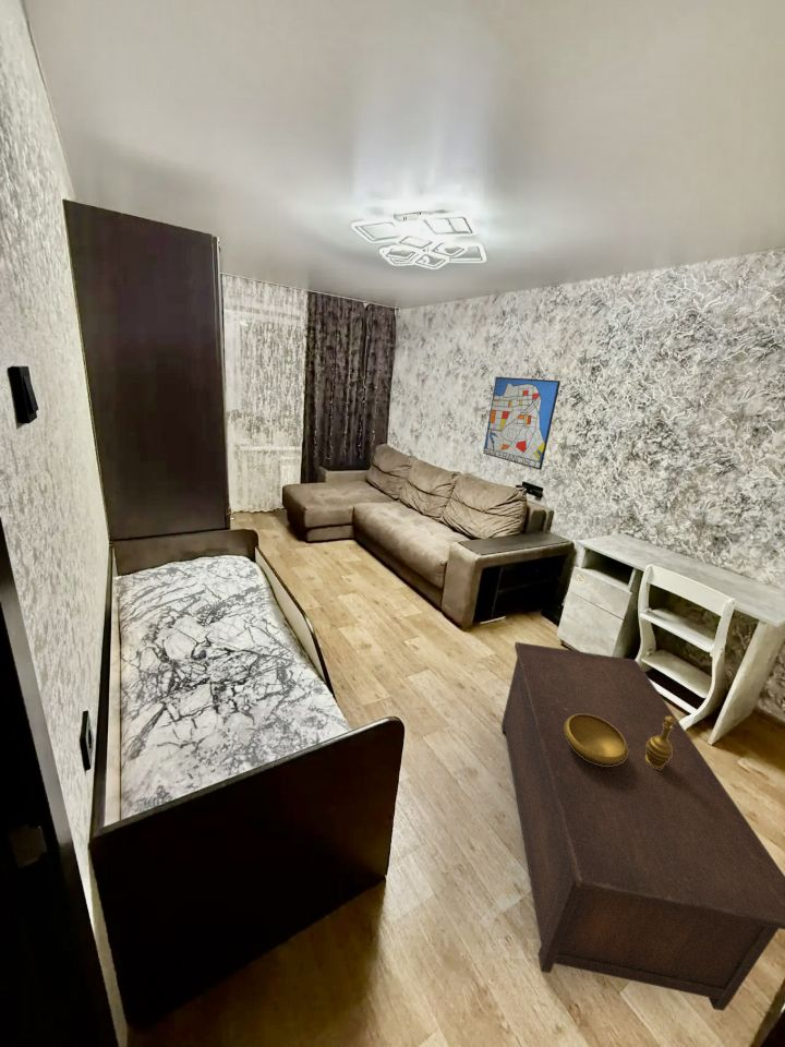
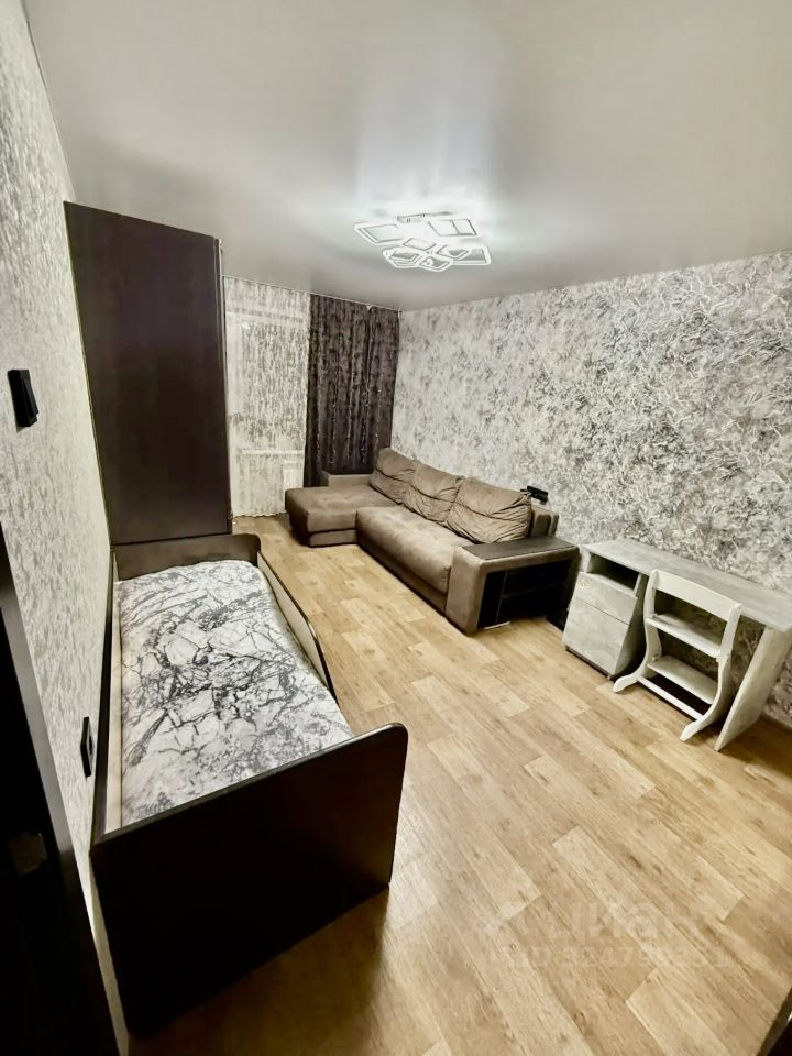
- decorative bowl (619, 733)
- wall art (517, 421)
- cabinet (599, 784)
